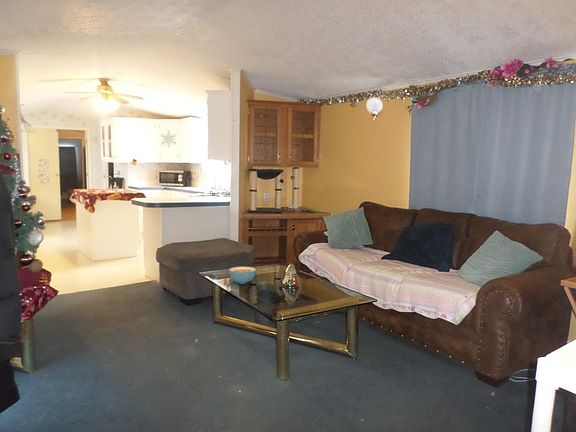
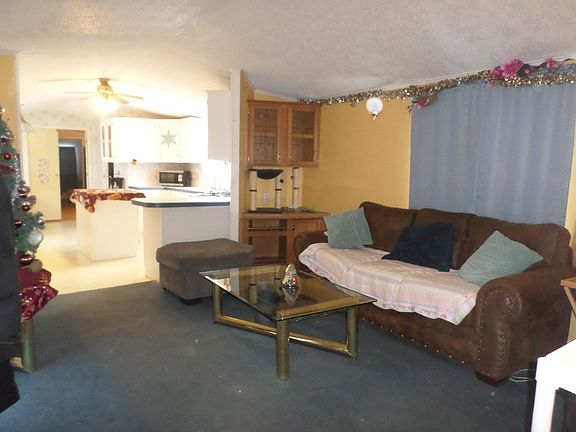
- cereal bowl (242, 276)
